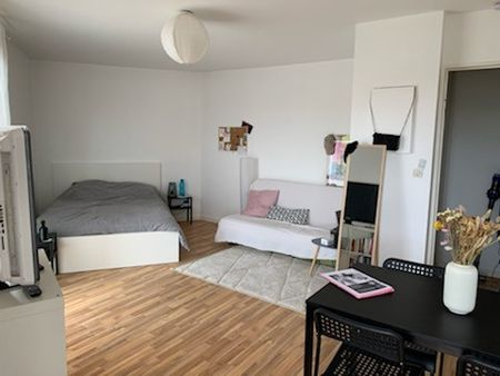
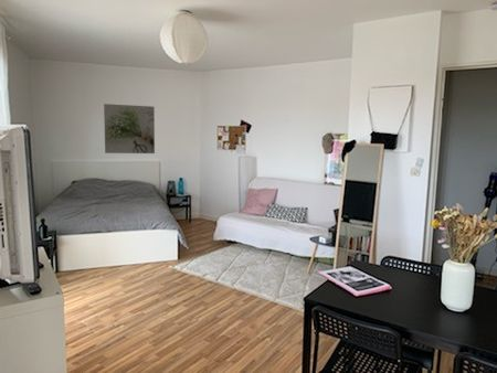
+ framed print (129, 129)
